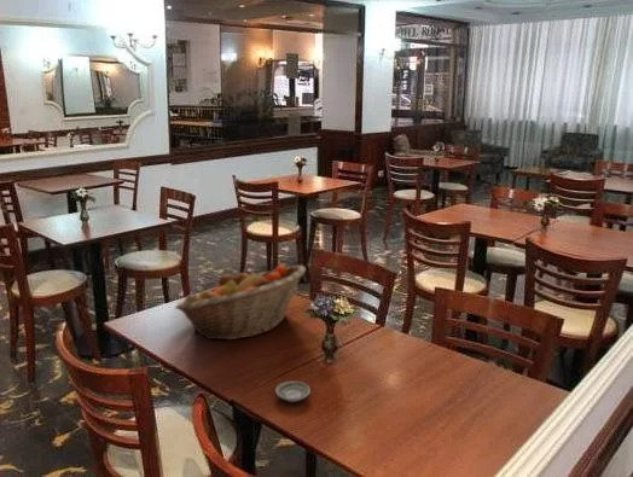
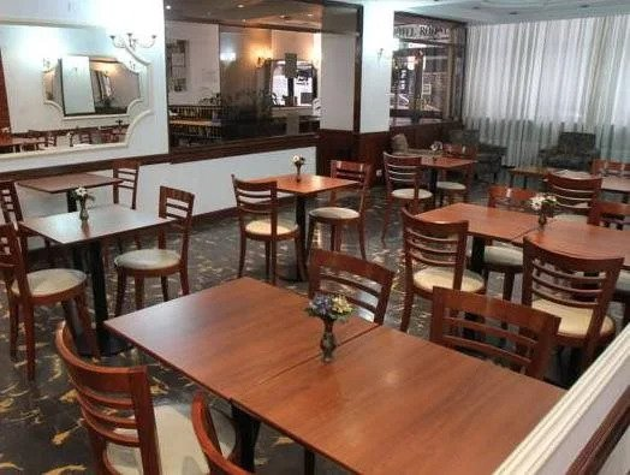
- saucer (292, 392)
- fruit basket (244, 296)
